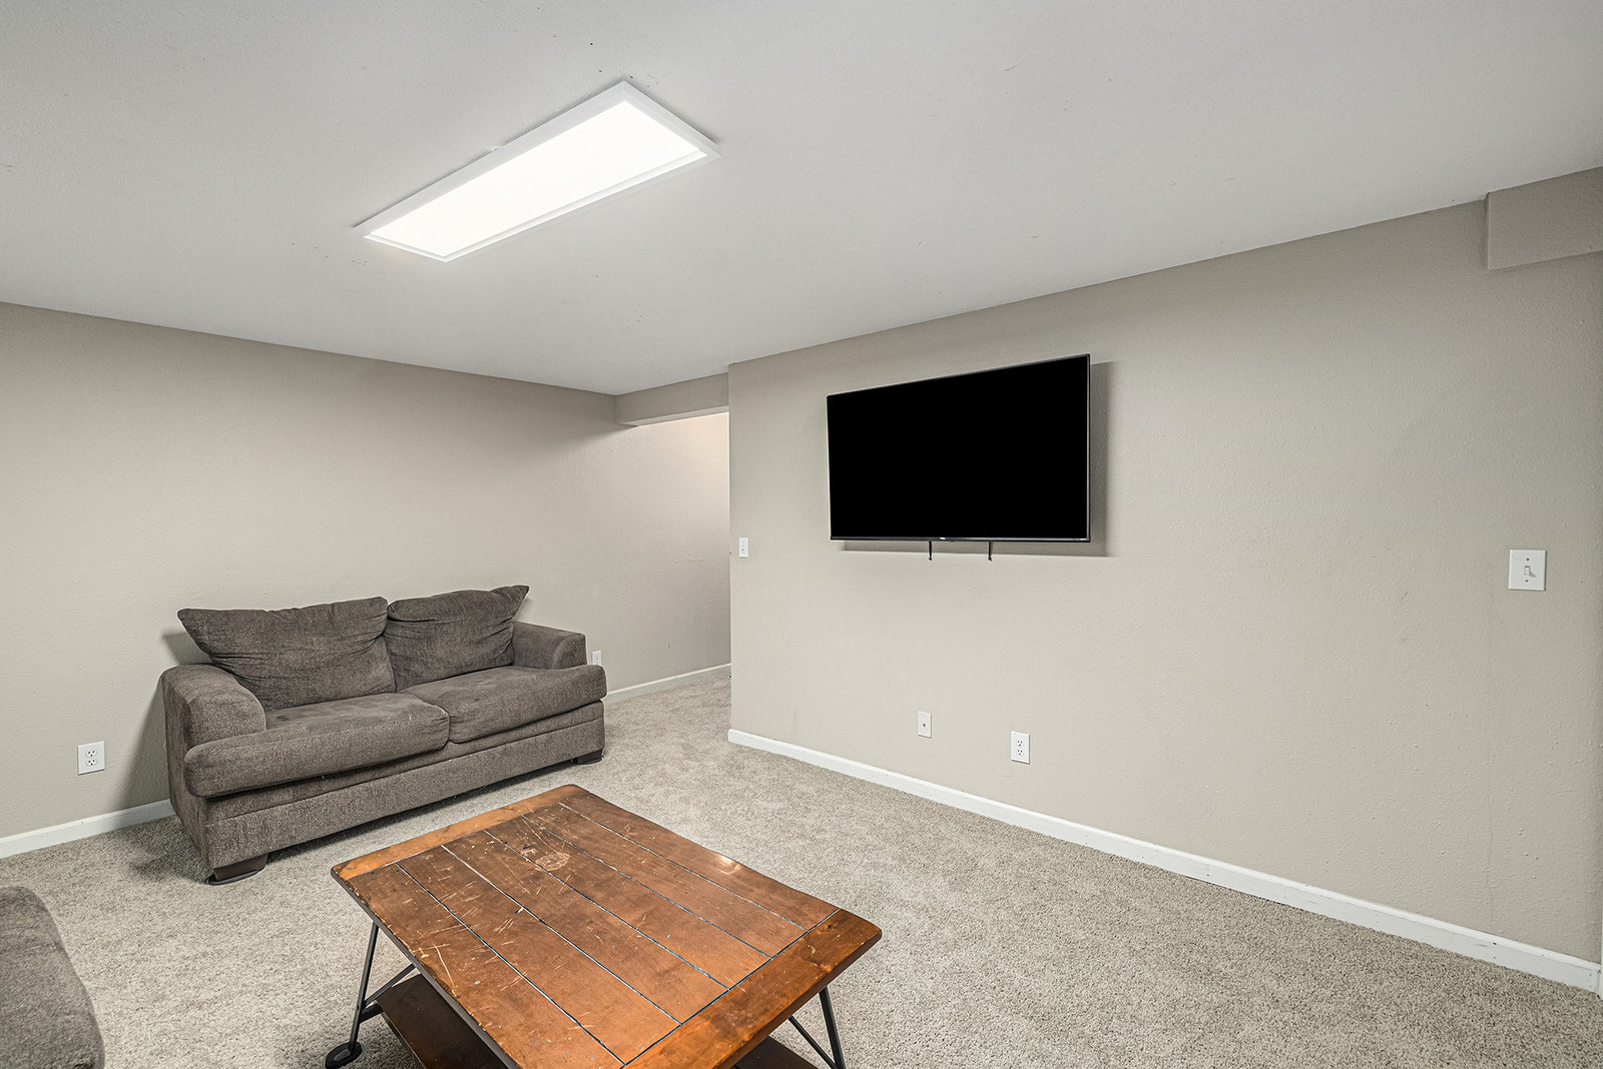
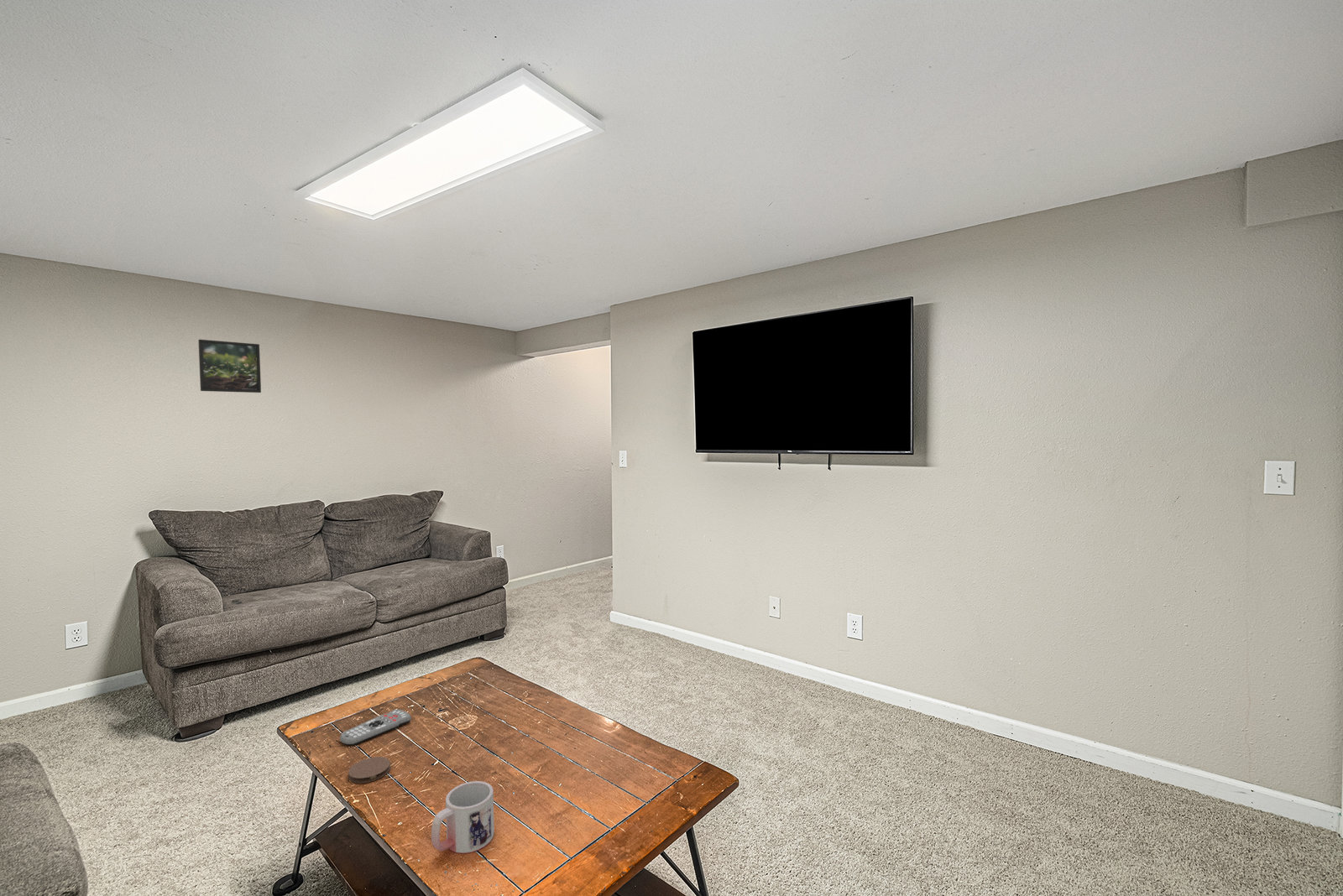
+ coaster (369, 769)
+ mug (462, 820)
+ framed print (230, 367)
+ remote control (375, 727)
